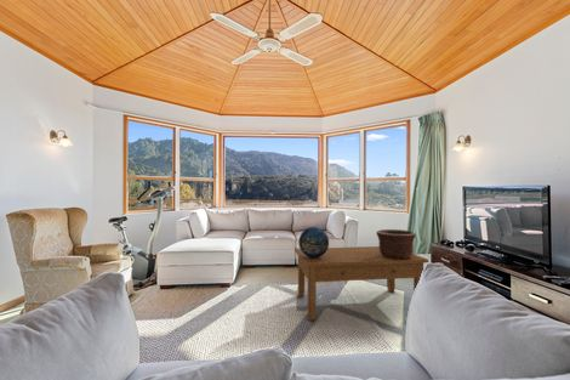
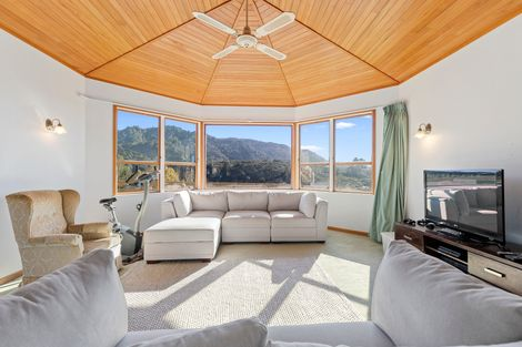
- decorative sphere (313, 242)
- ceramic pot (395, 243)
- coffee table (355, 278)
